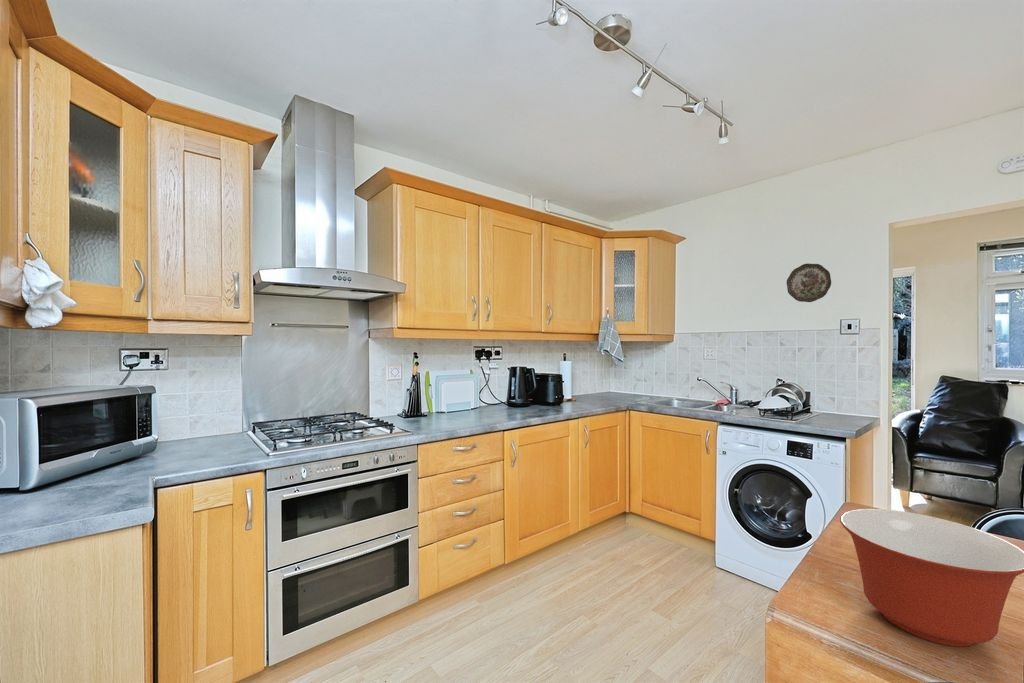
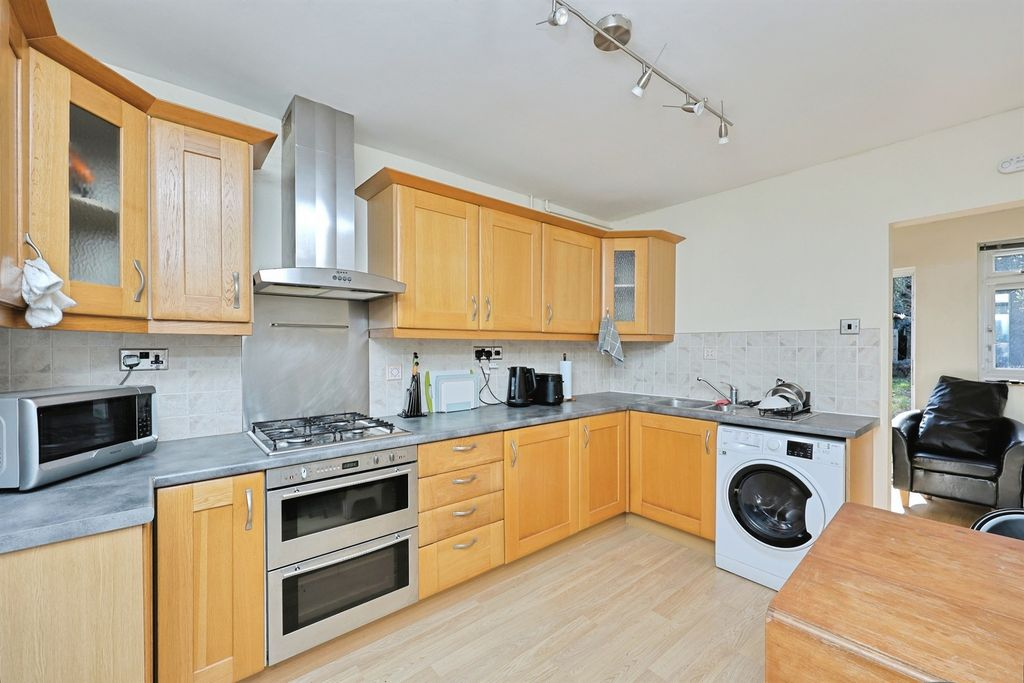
- mixing bowl (925, 578)
- decorative plate (808, 282)
